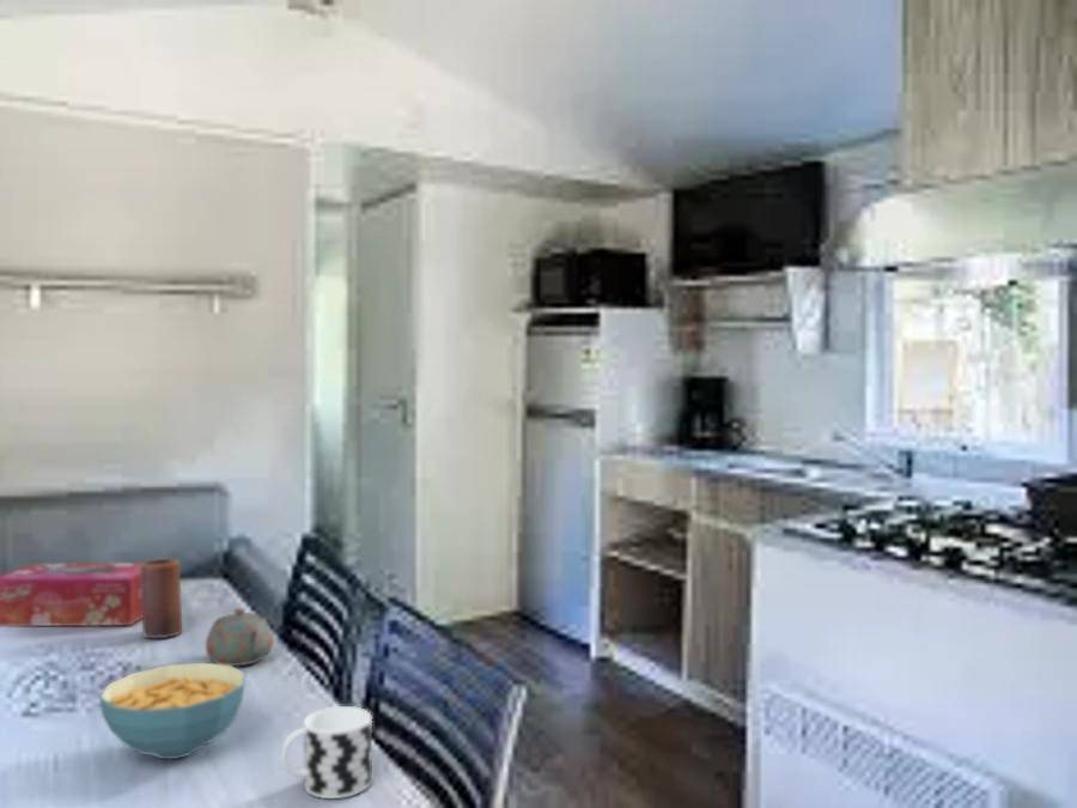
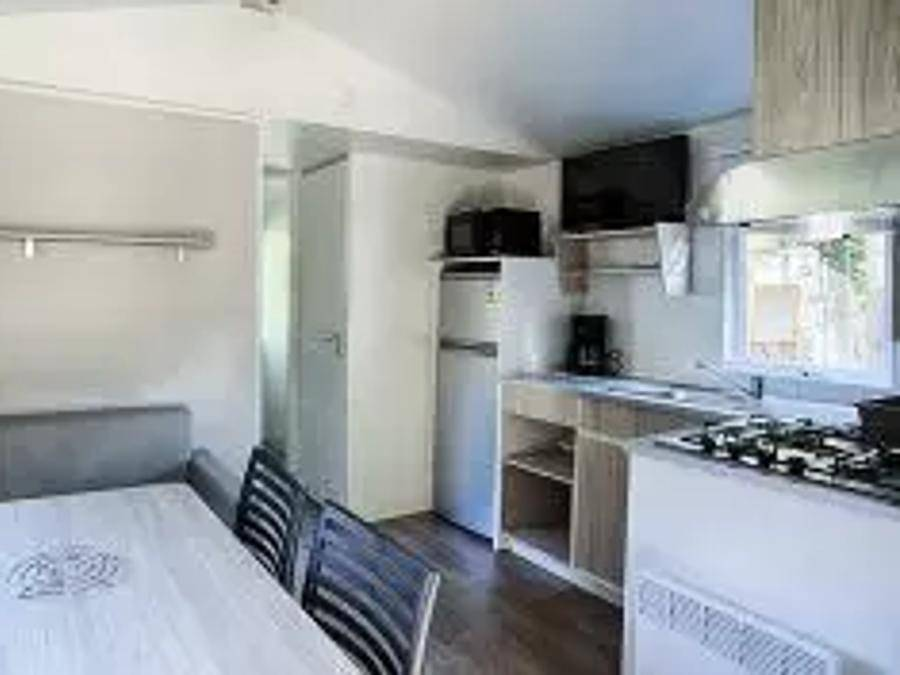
- teapot (241, 634)
- candle (160, 597)
- tissue box (79, 593)
- cereal bowl (175, 717)
- cup (327, 753)
